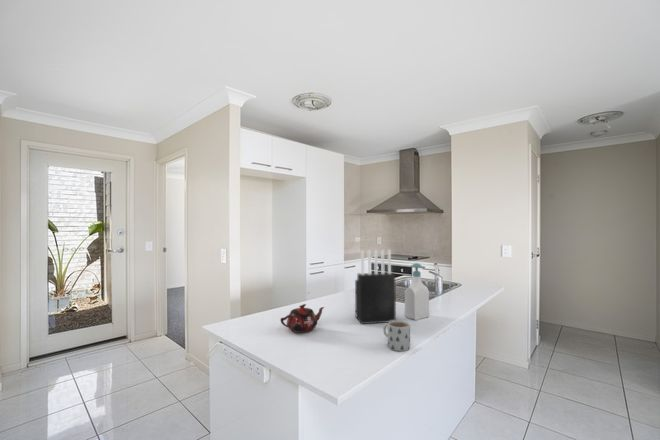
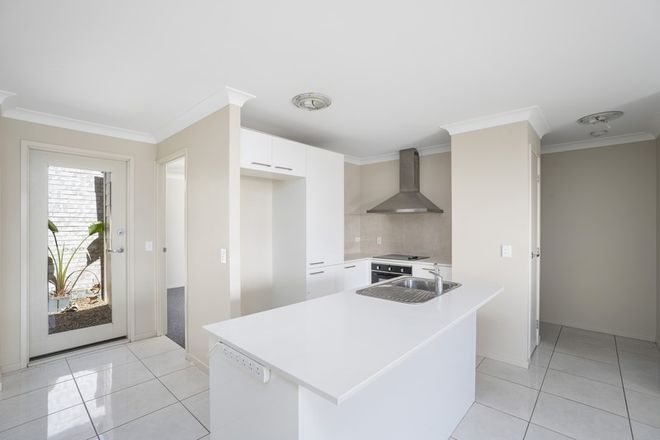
- knife block (374, 284)
- mug (395, 334)
- teapot (303, 316)
- soap bottle (418, 290)
